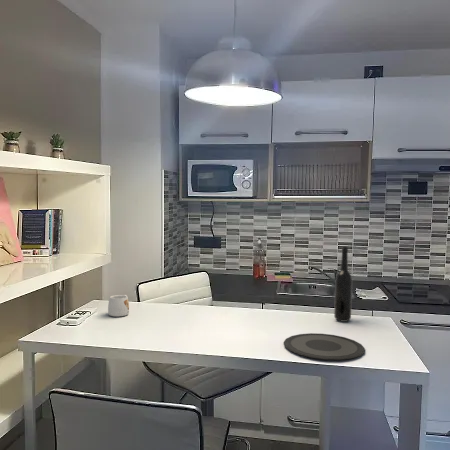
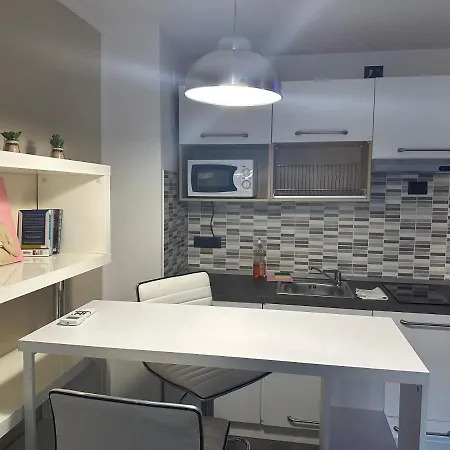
- bottle (343, 283)
- mug (120, 304)
- plate (323, 345)
